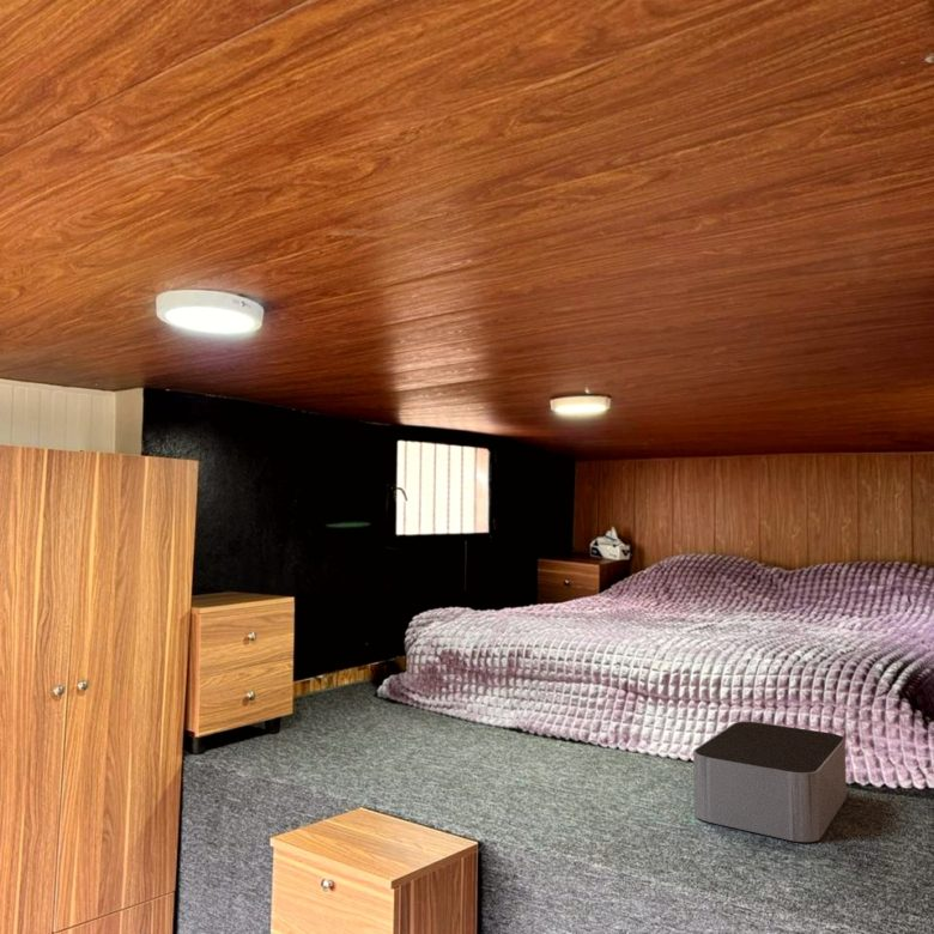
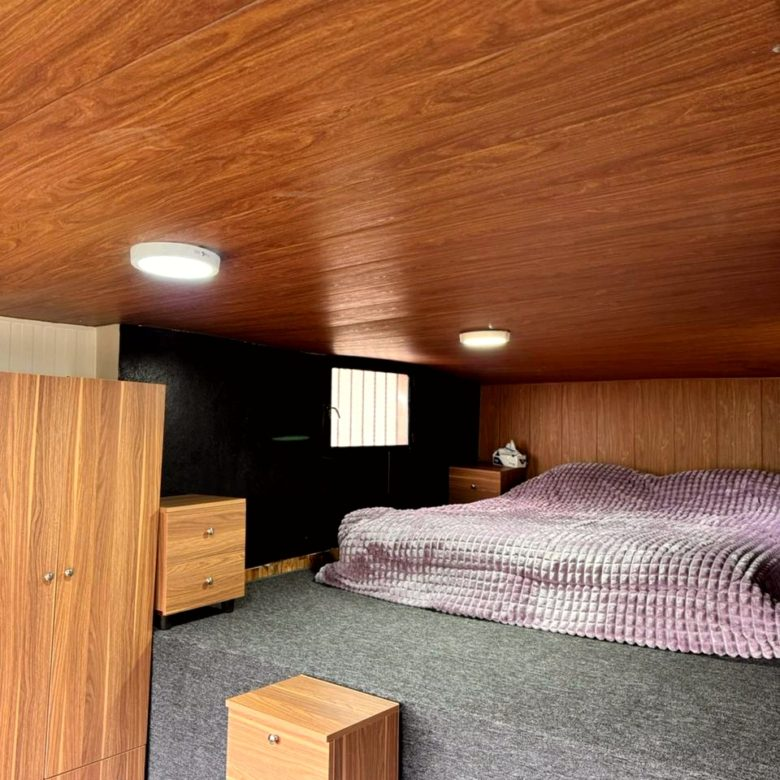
- storage bin (771, 774)
